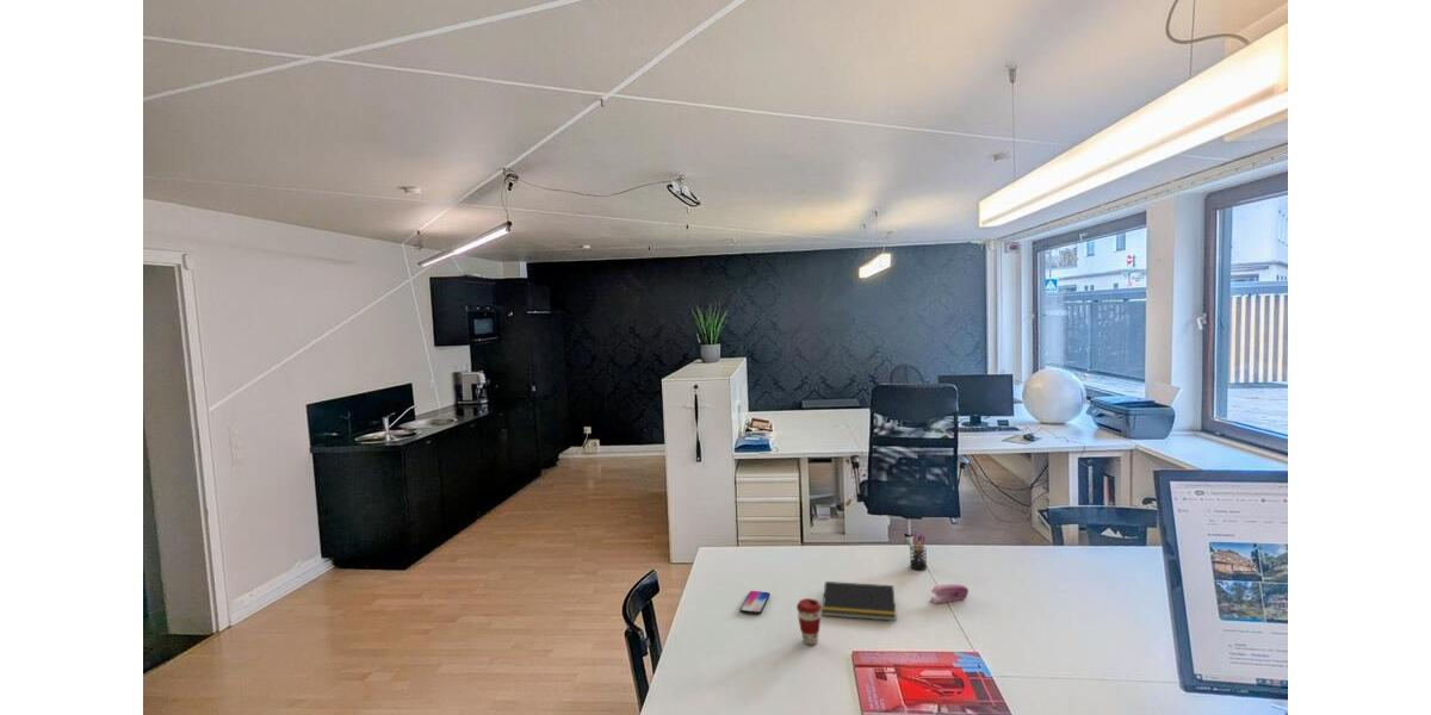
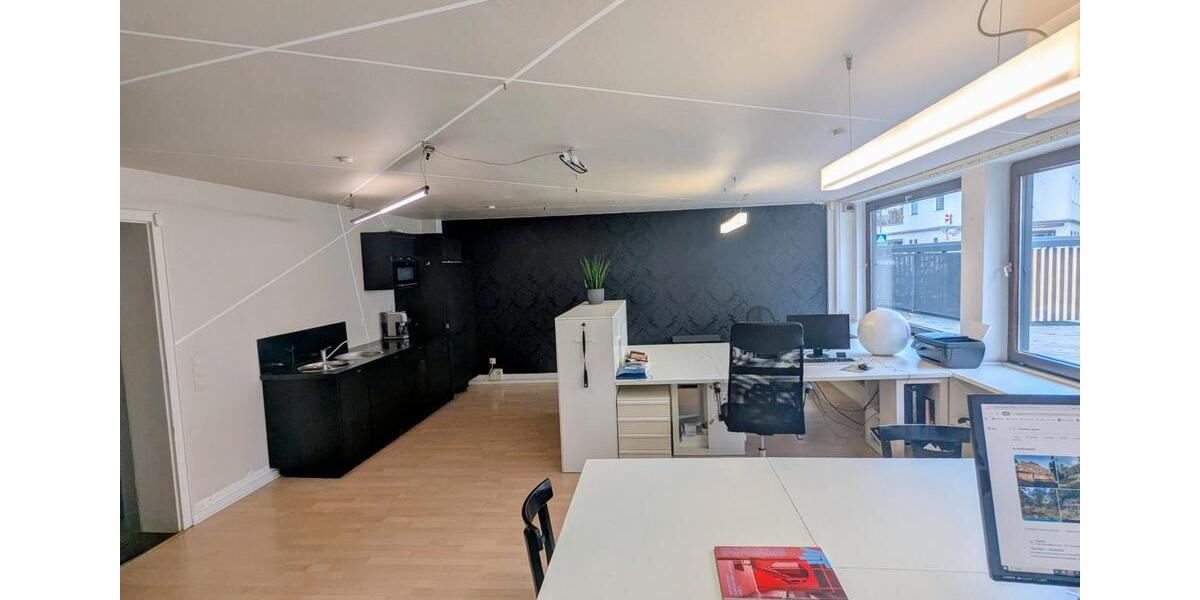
- smartphone (755, 602)
- notepad (859, 599)
- coffee cup (809, 622)
- stapler (949, 591)
- pen holder (916, 549)
